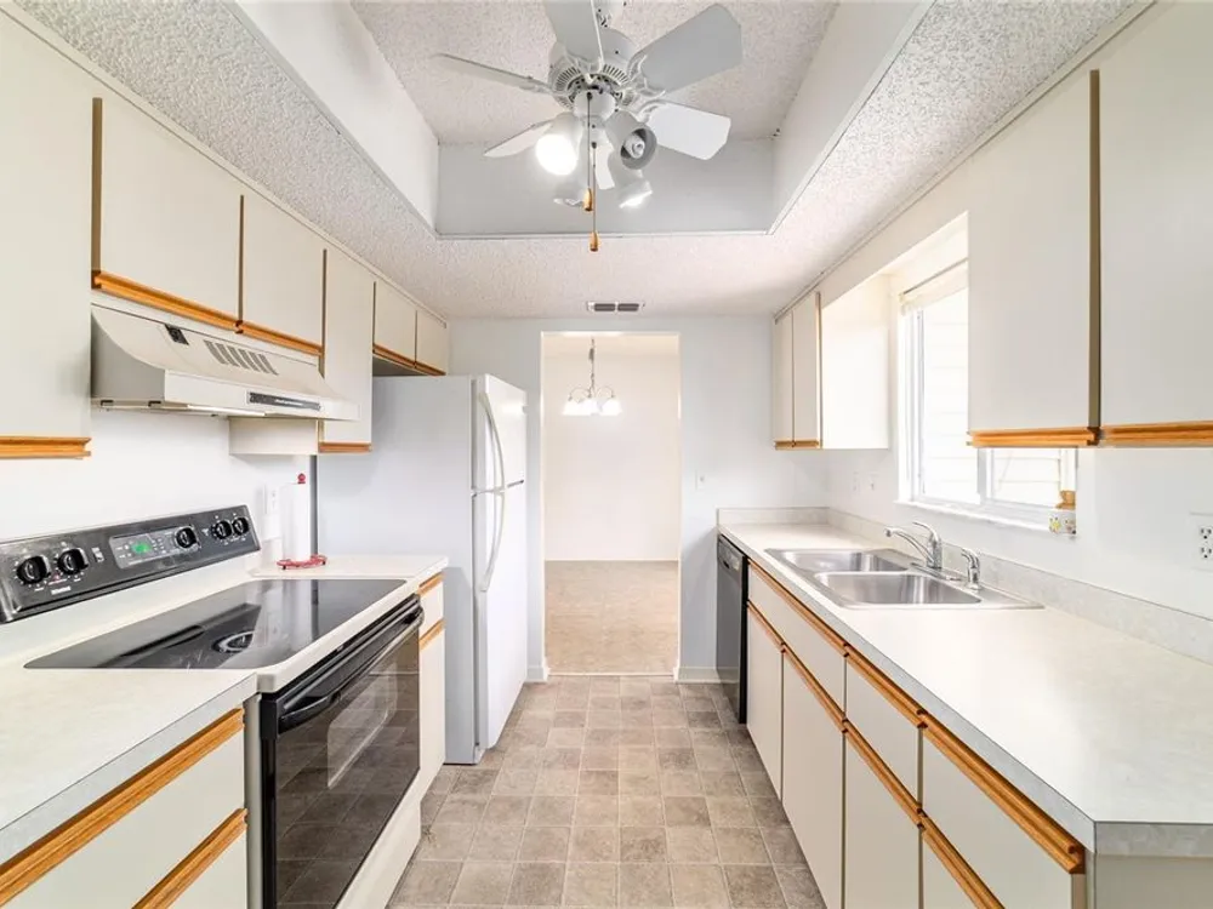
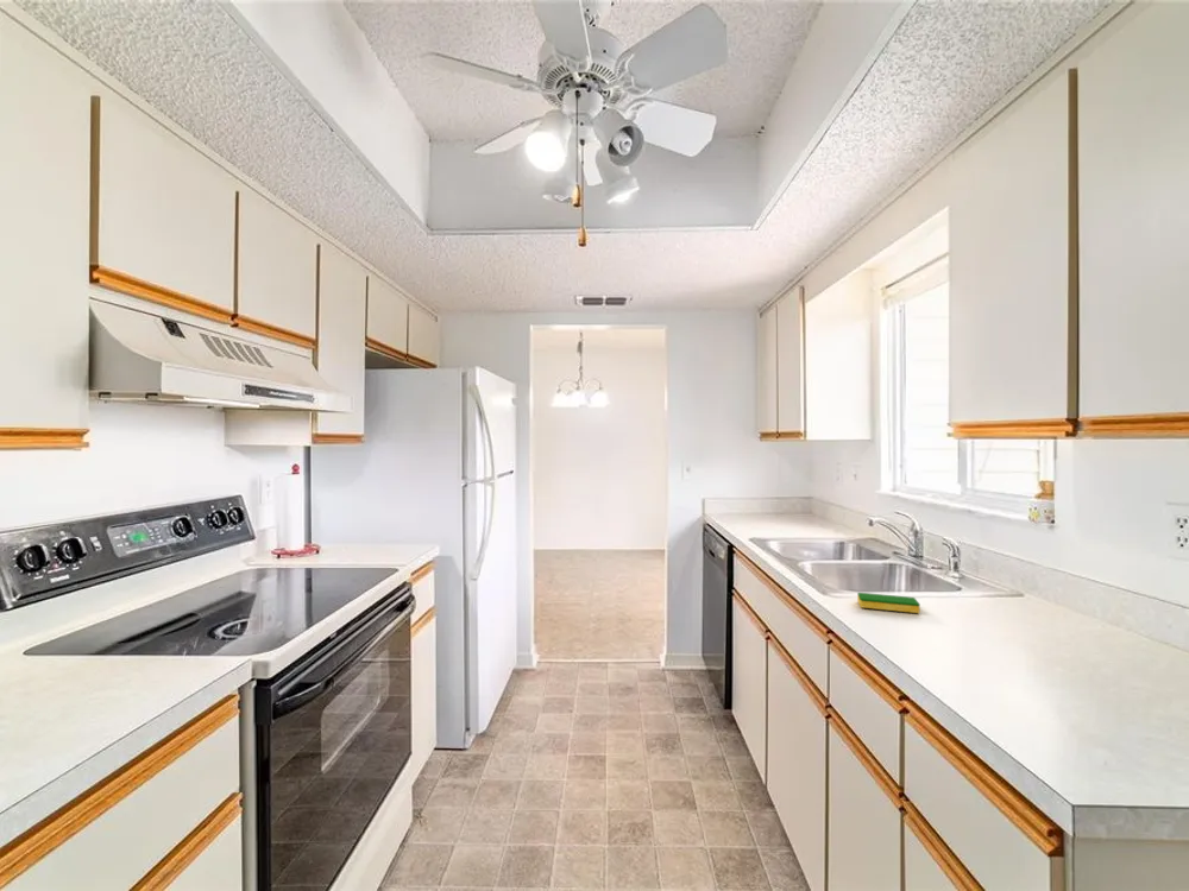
+ dish sponge (887, 602)
